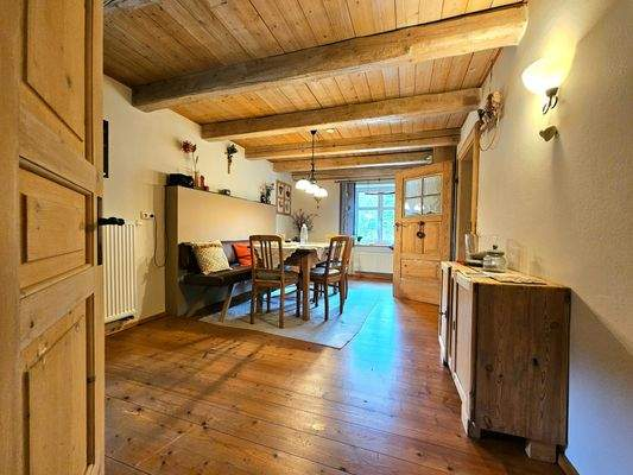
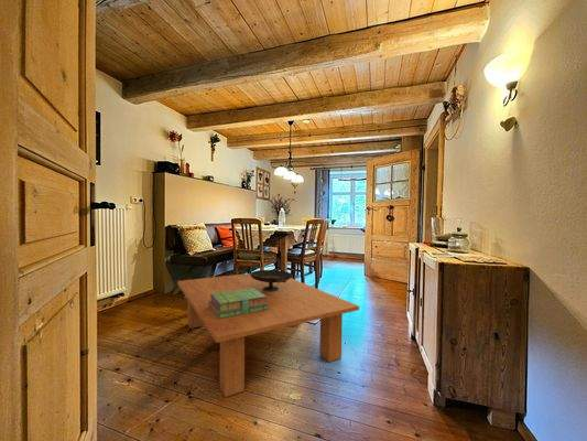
+ stack of books (238, 300)
+ coffee table (254, 315)
+ decorative bowl (271, 280)
